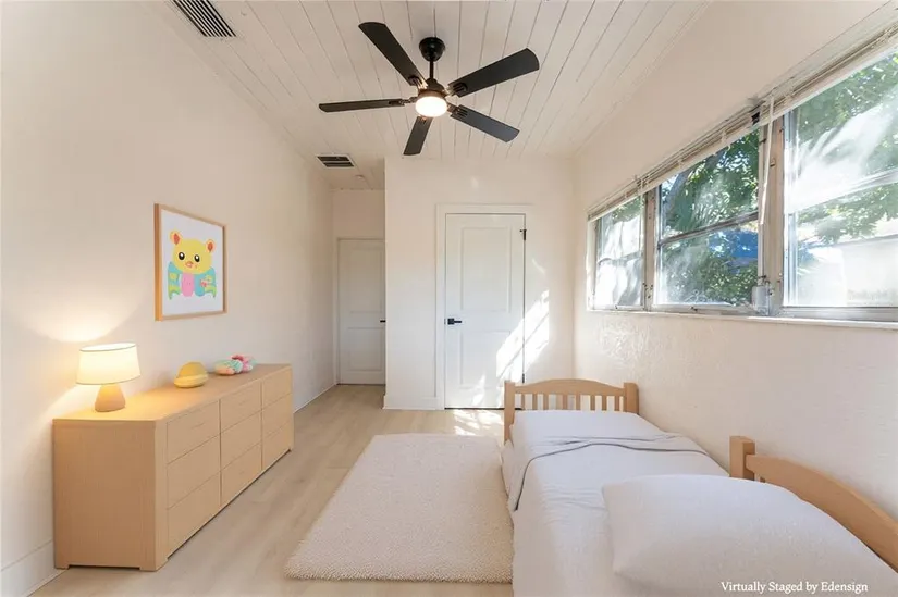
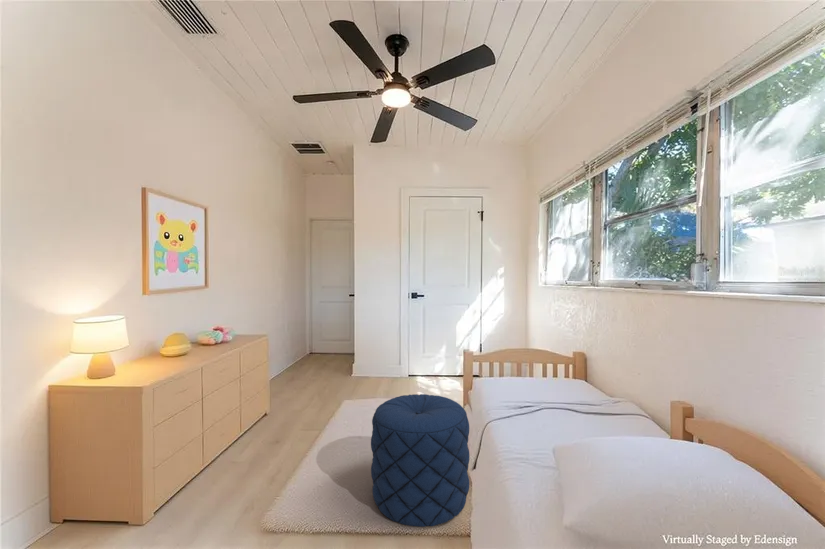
+ pouf (420, 449)
